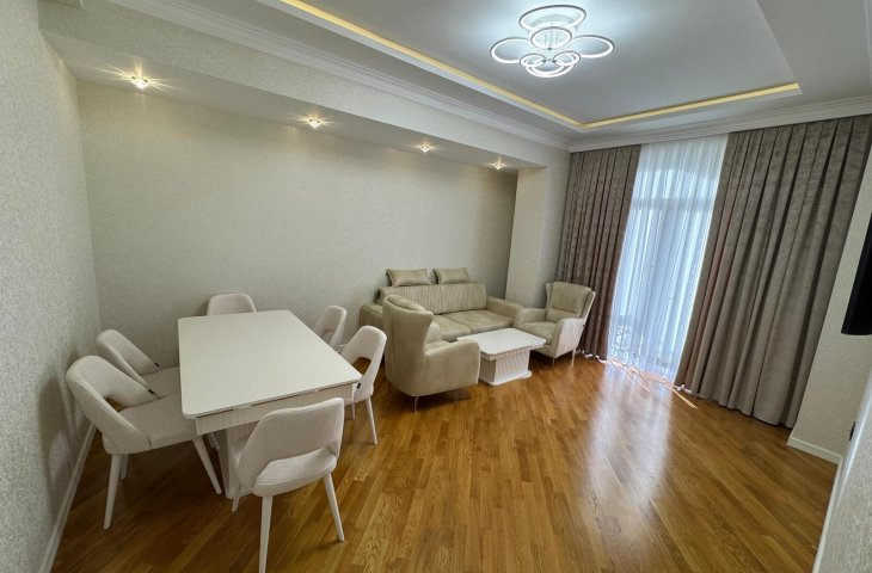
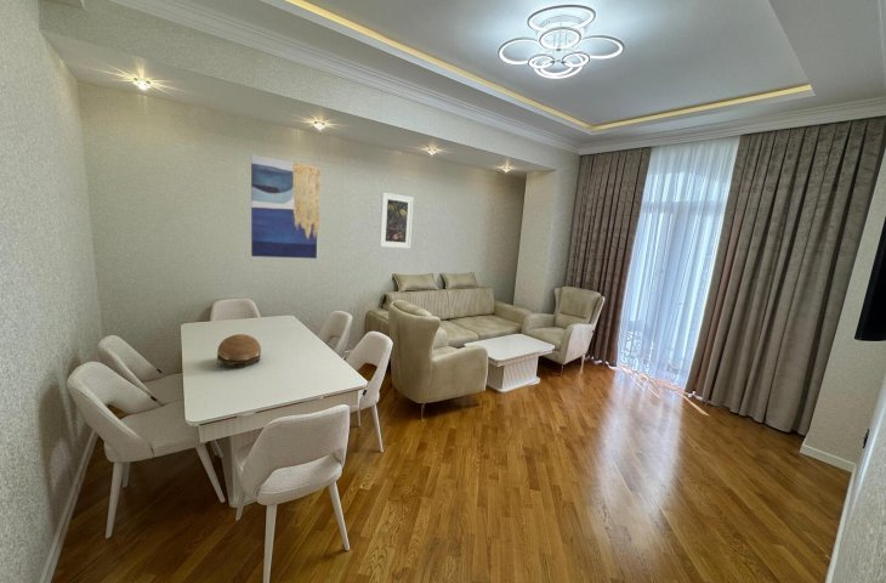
+ decorative bowl (239, 349)
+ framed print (396, 221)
+ wall art (286, 210)
